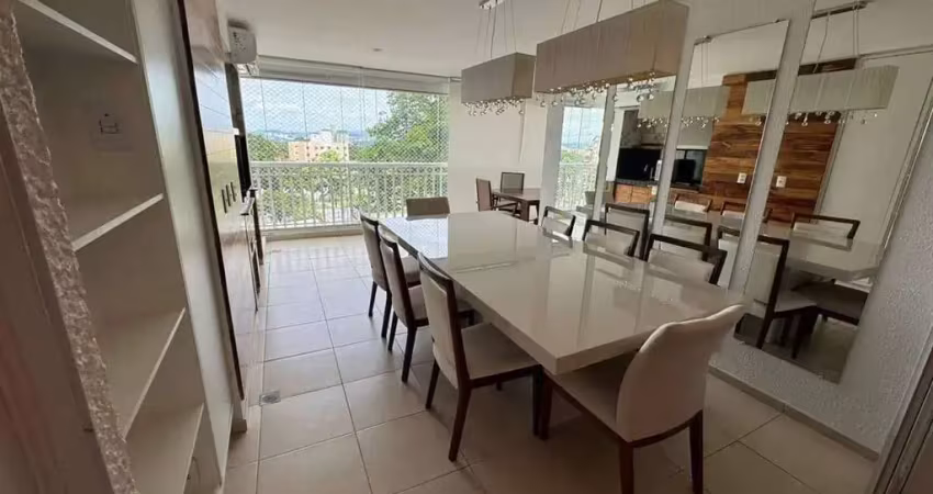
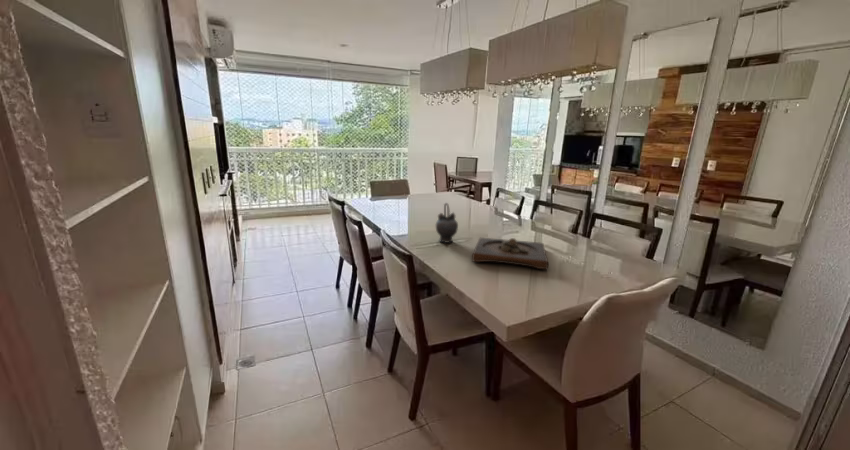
+ teapot (446, 221)
+ wooden tray (510, 246)
